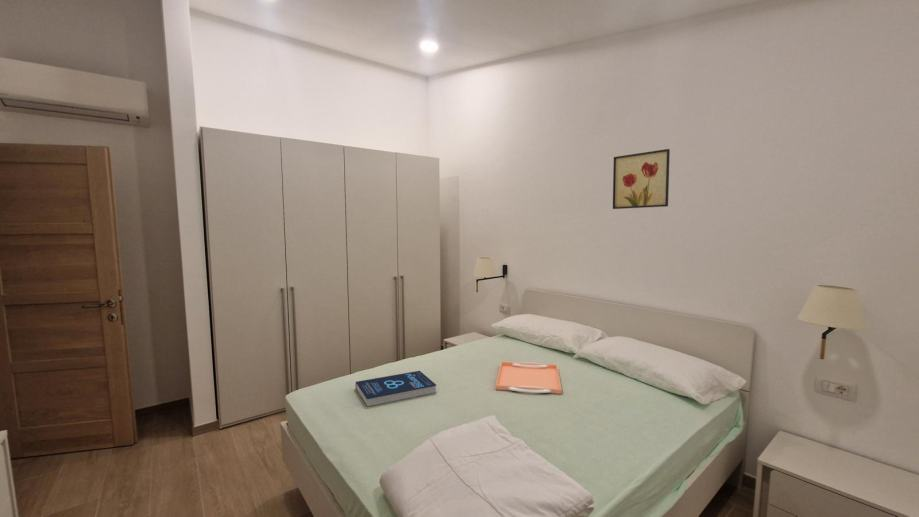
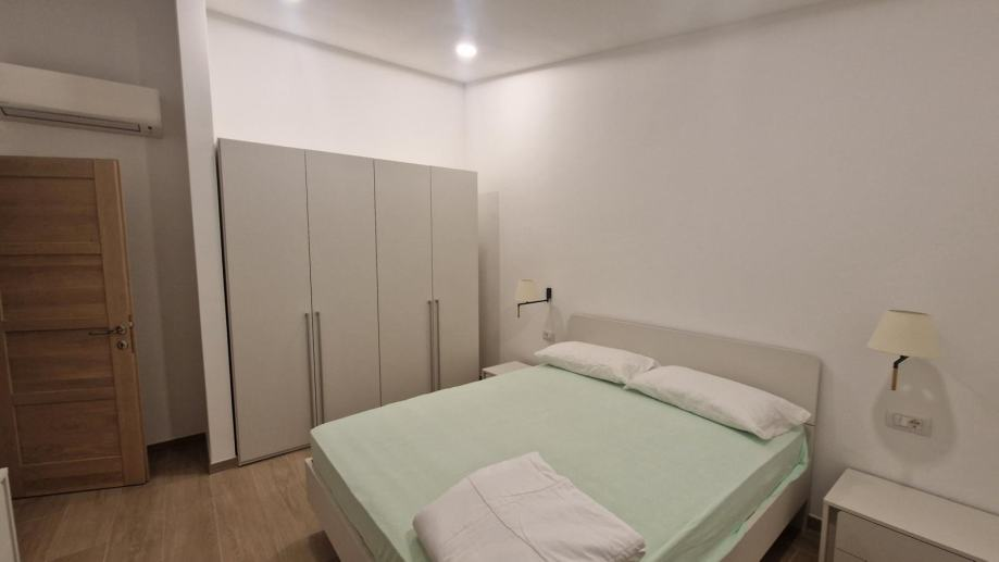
- wall art (640, 180)
- serving tray (528, 376)
- book (395, 387)
